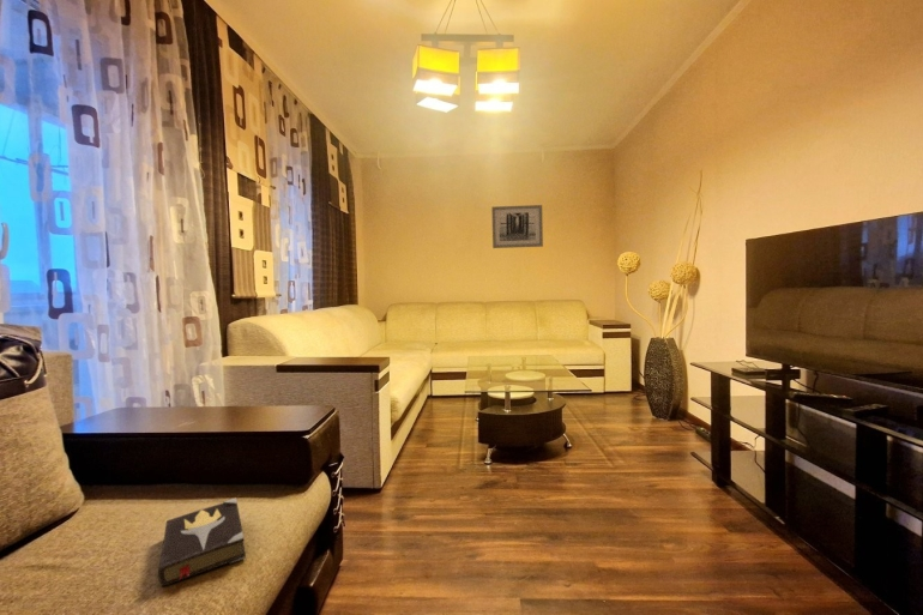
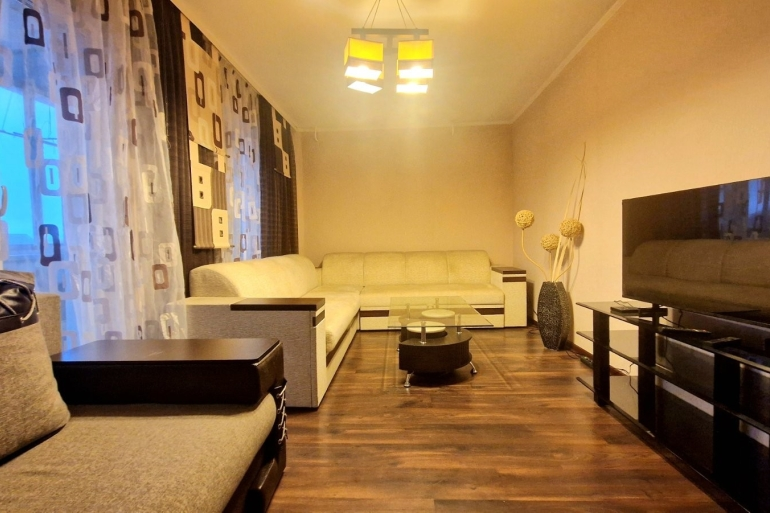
- hardback book (204, 536)
- wall art (517, 227)
